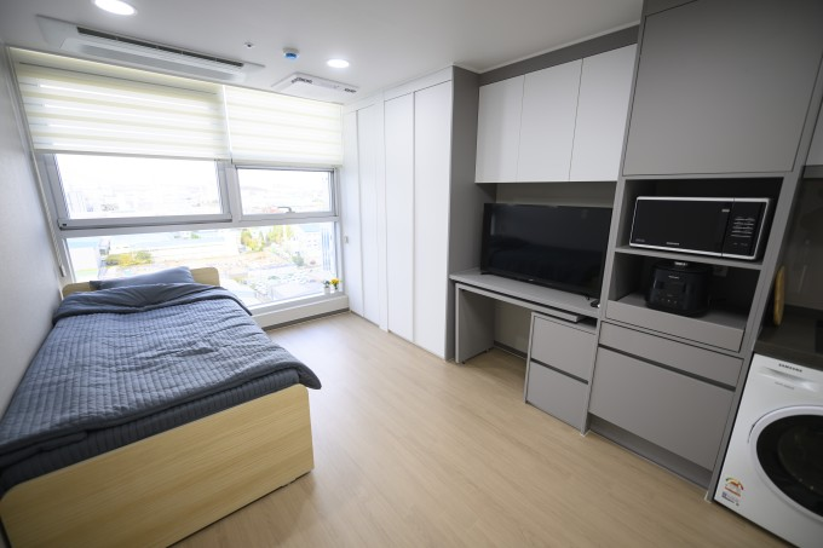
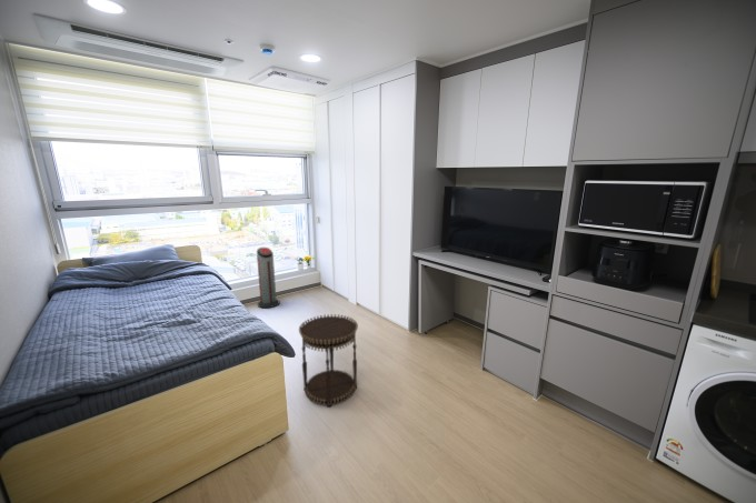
+ side table (330, 358)
+ air purifier (266, 275)
